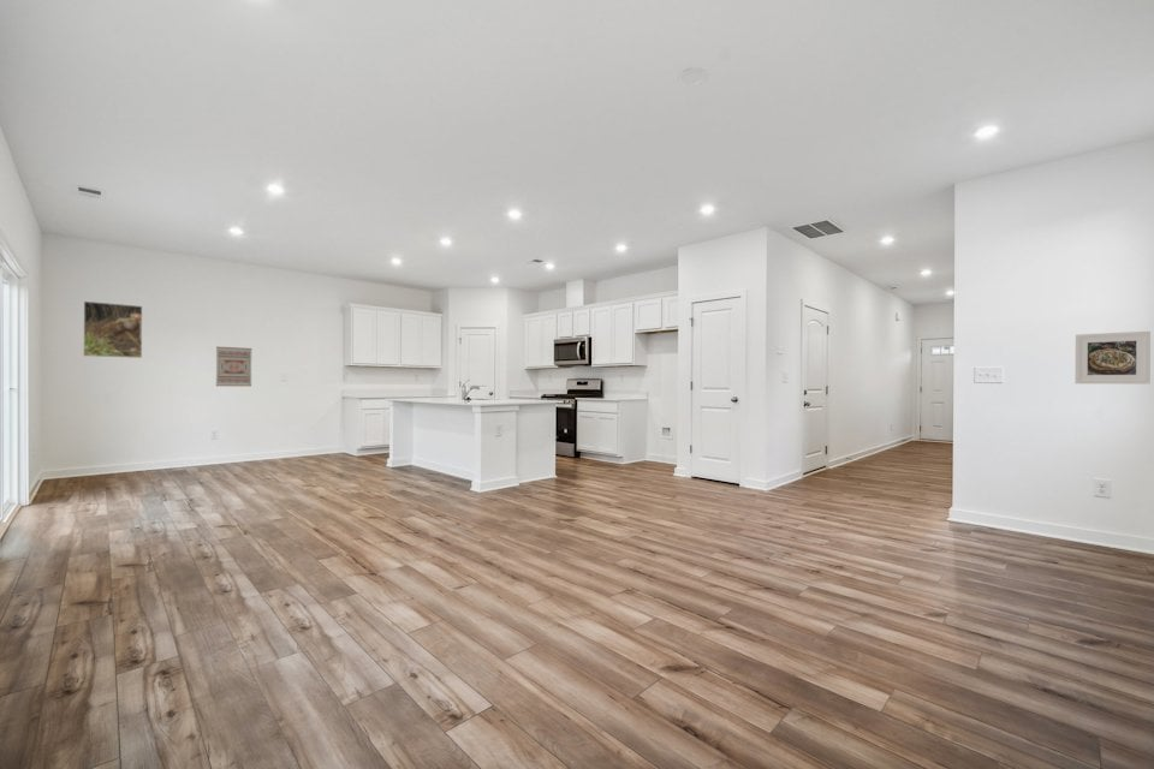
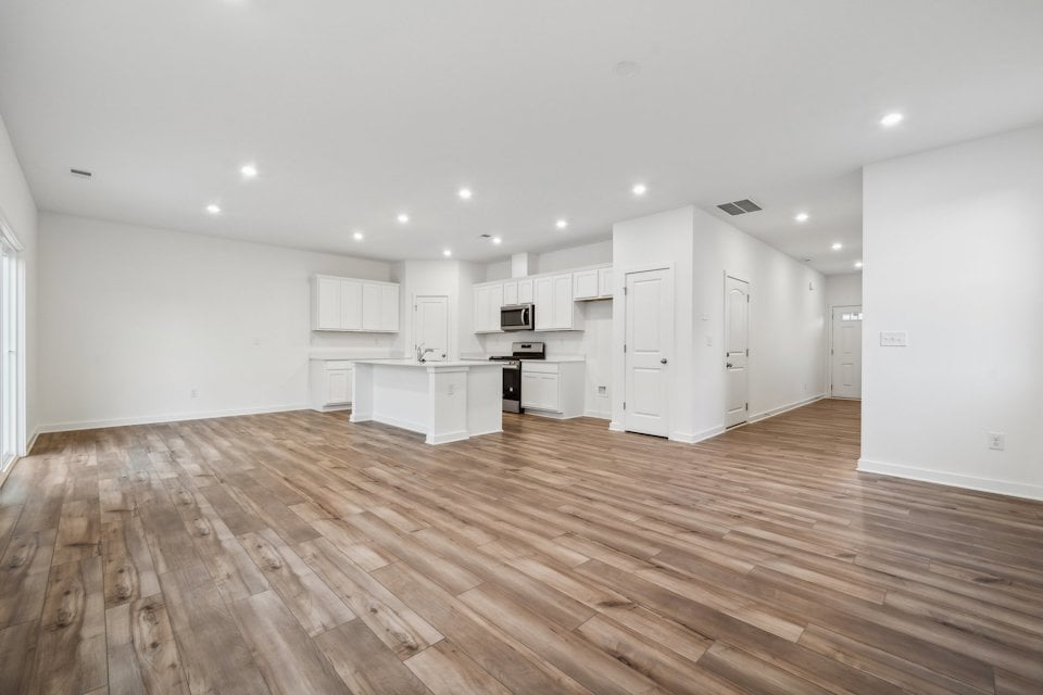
- wall art (233, 366)
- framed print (113, 330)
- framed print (1111, 358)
